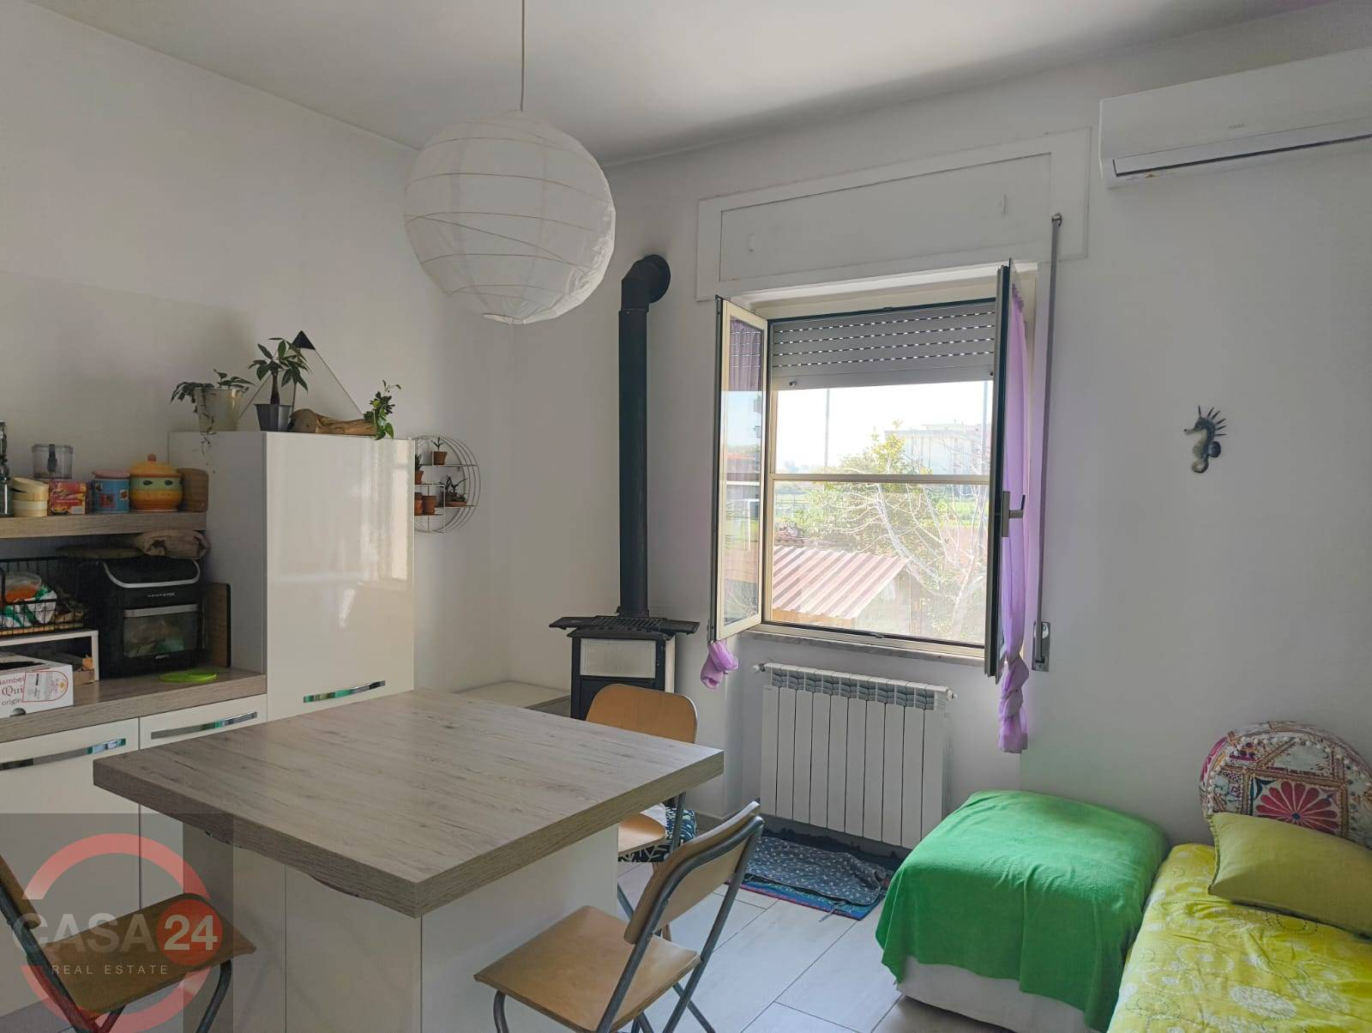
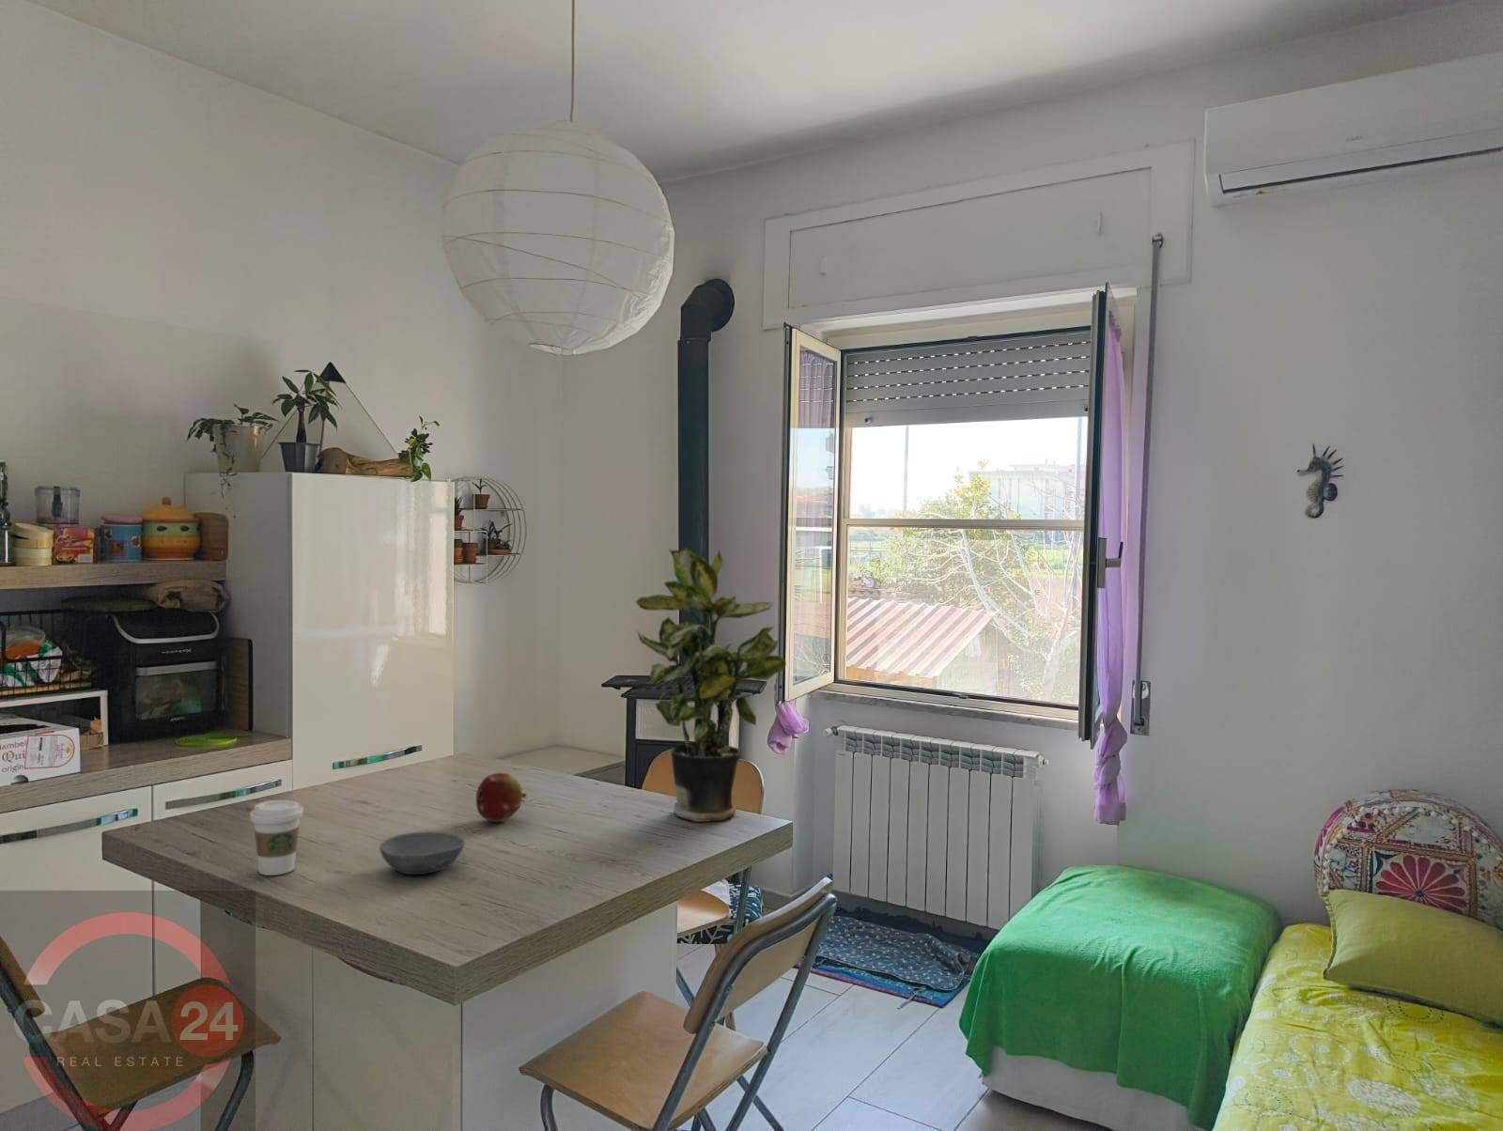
+ bowl (422, 855)
+ fruit (501, 797)
+ coffee cup (276, 838)
+ potted plant (707, 683)
